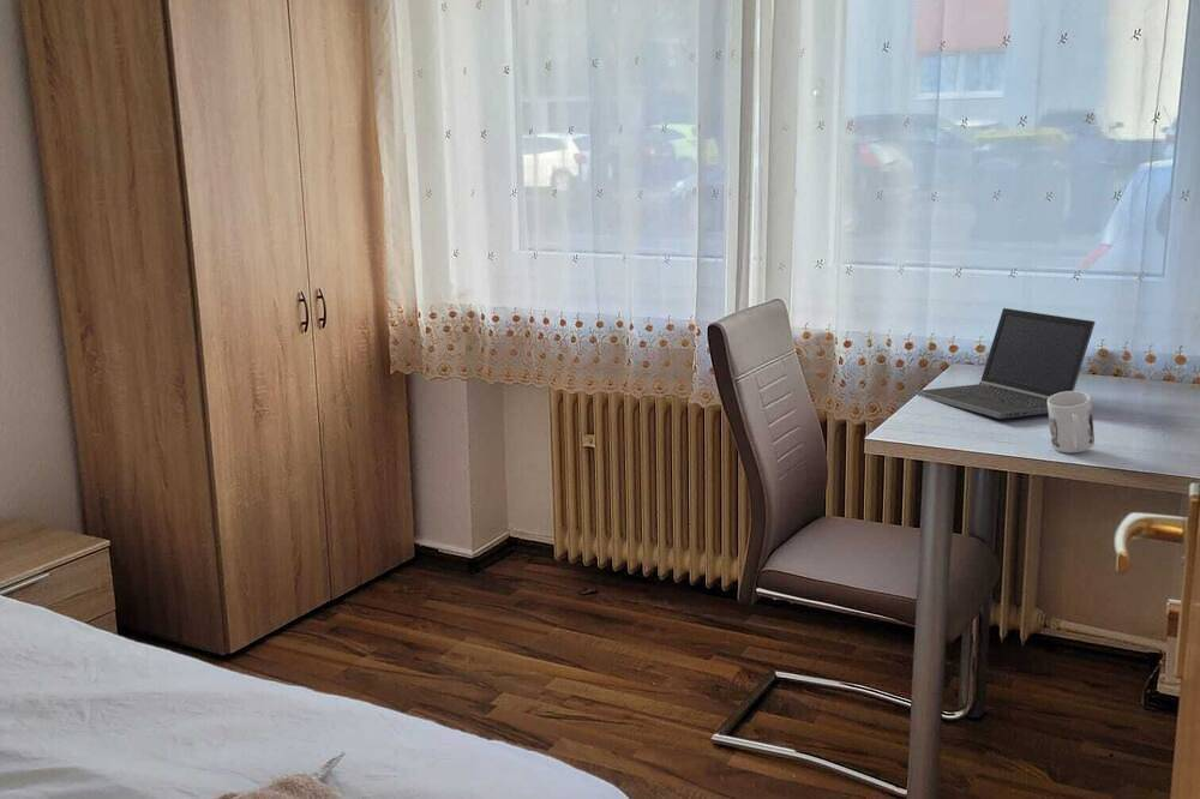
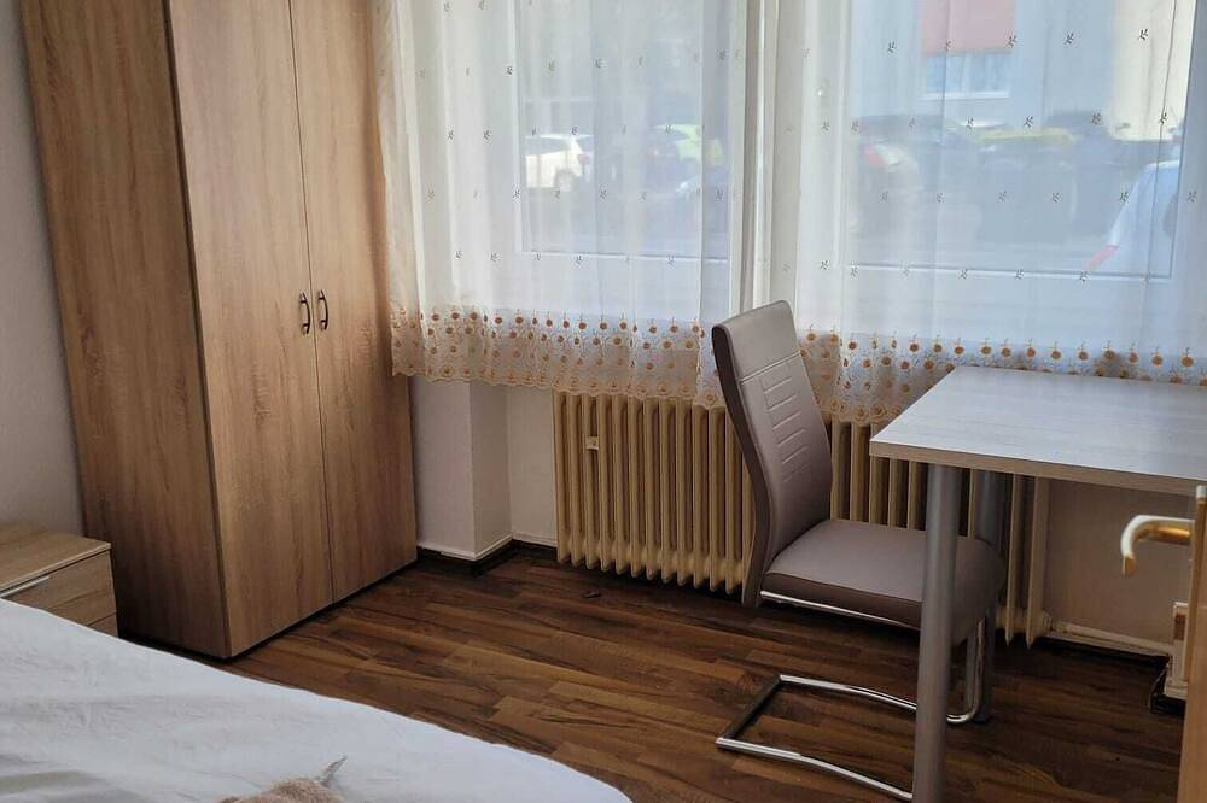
- laptop computer (1002, 360)
- mug (1075, 422)
